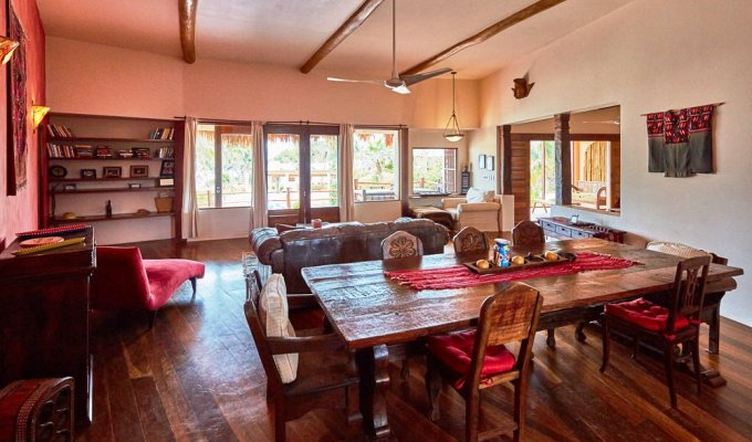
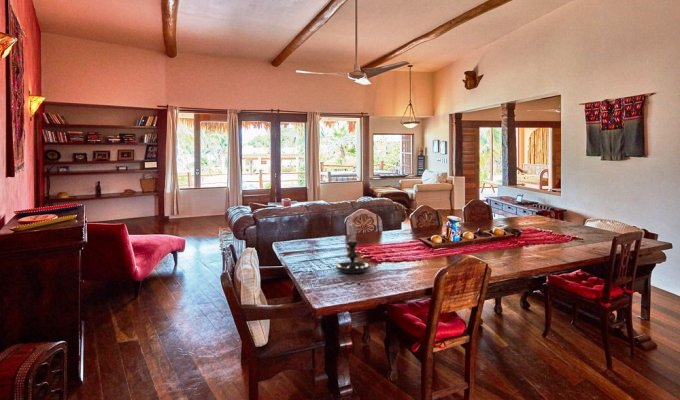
+ candle holder (353, 245)
